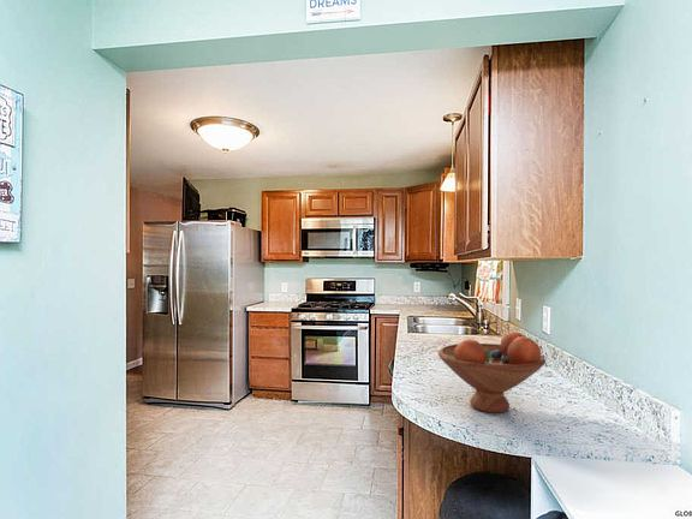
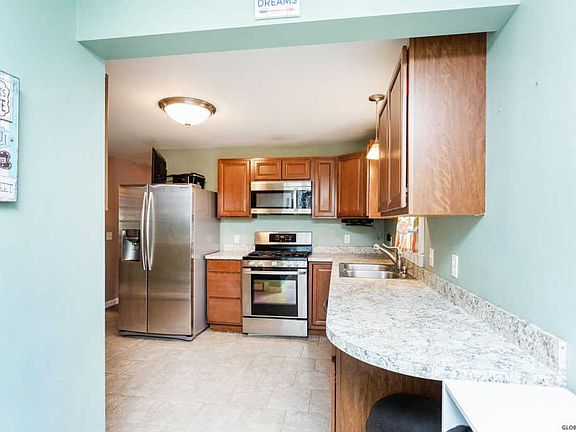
- fruit bowl (489, 369)
